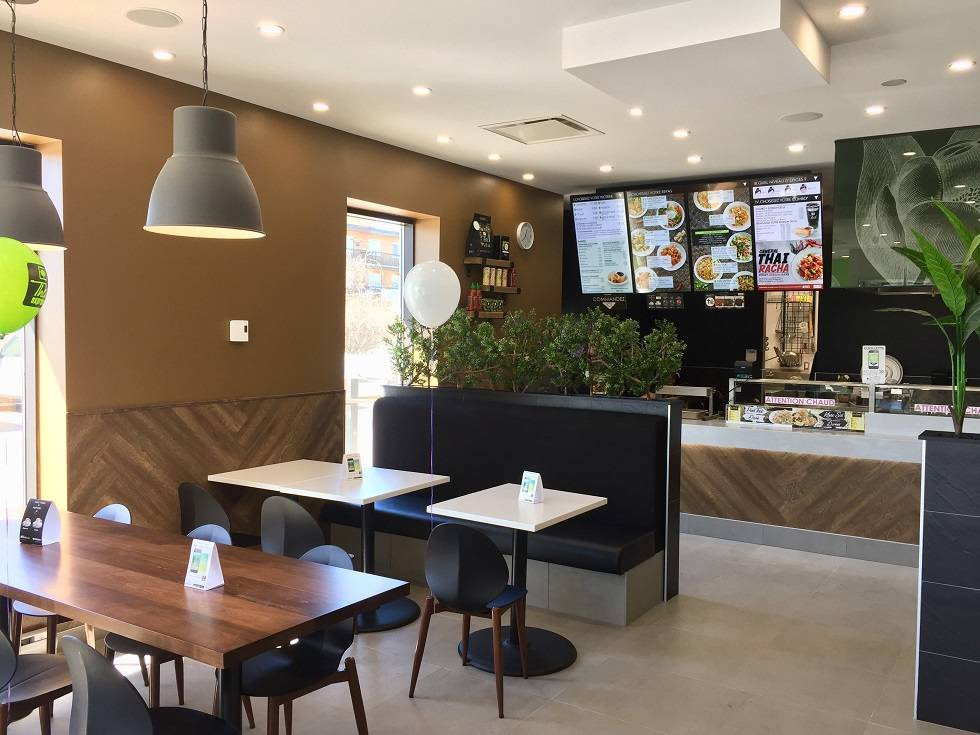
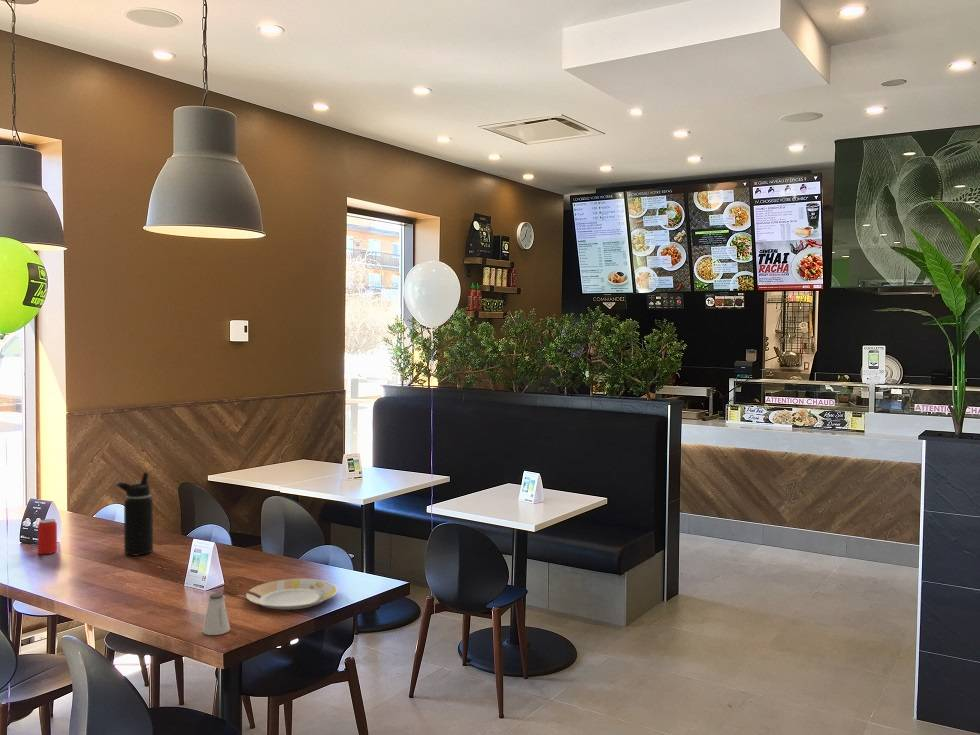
+ water bottle (135, 513)
+ beverage can (47, 536)
+ saltshaker (216, 612)
+ plate (292, 595)
